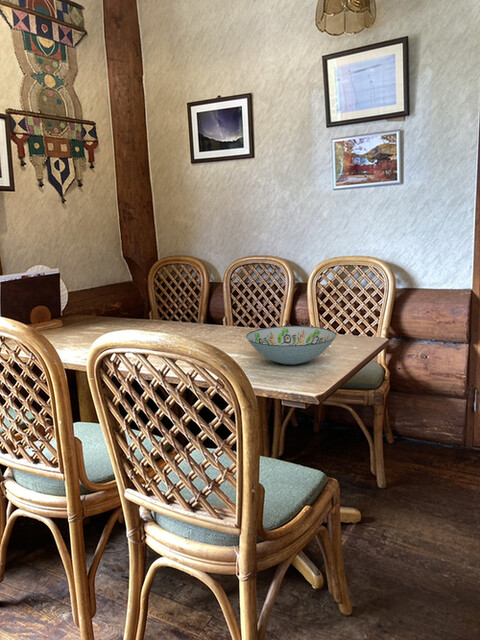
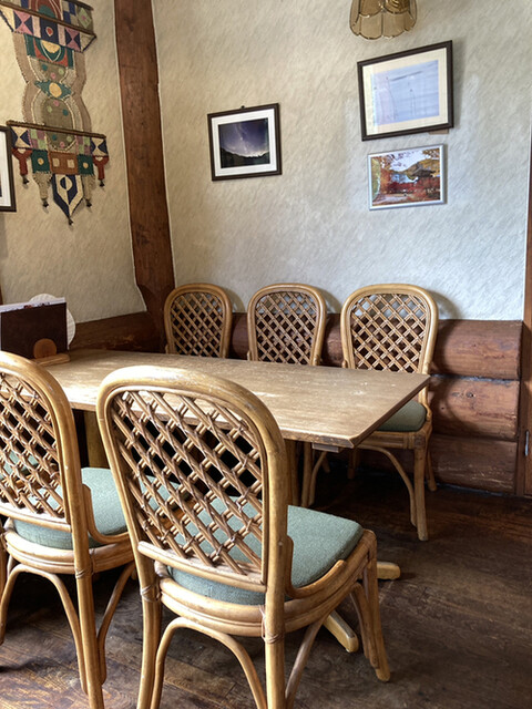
- decorative bowl (291, 348)
